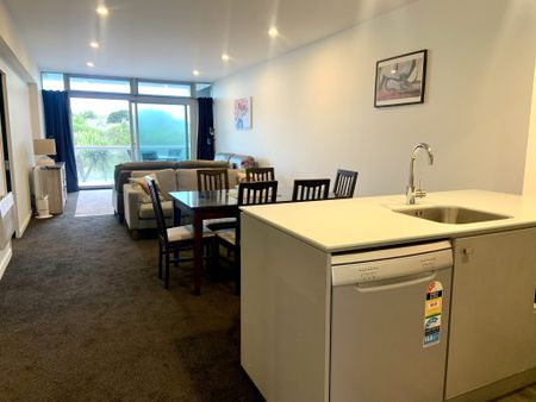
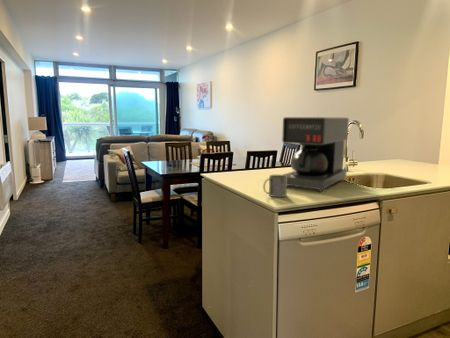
+ mug (274, 185)
+ coffee maker (316, 150)
